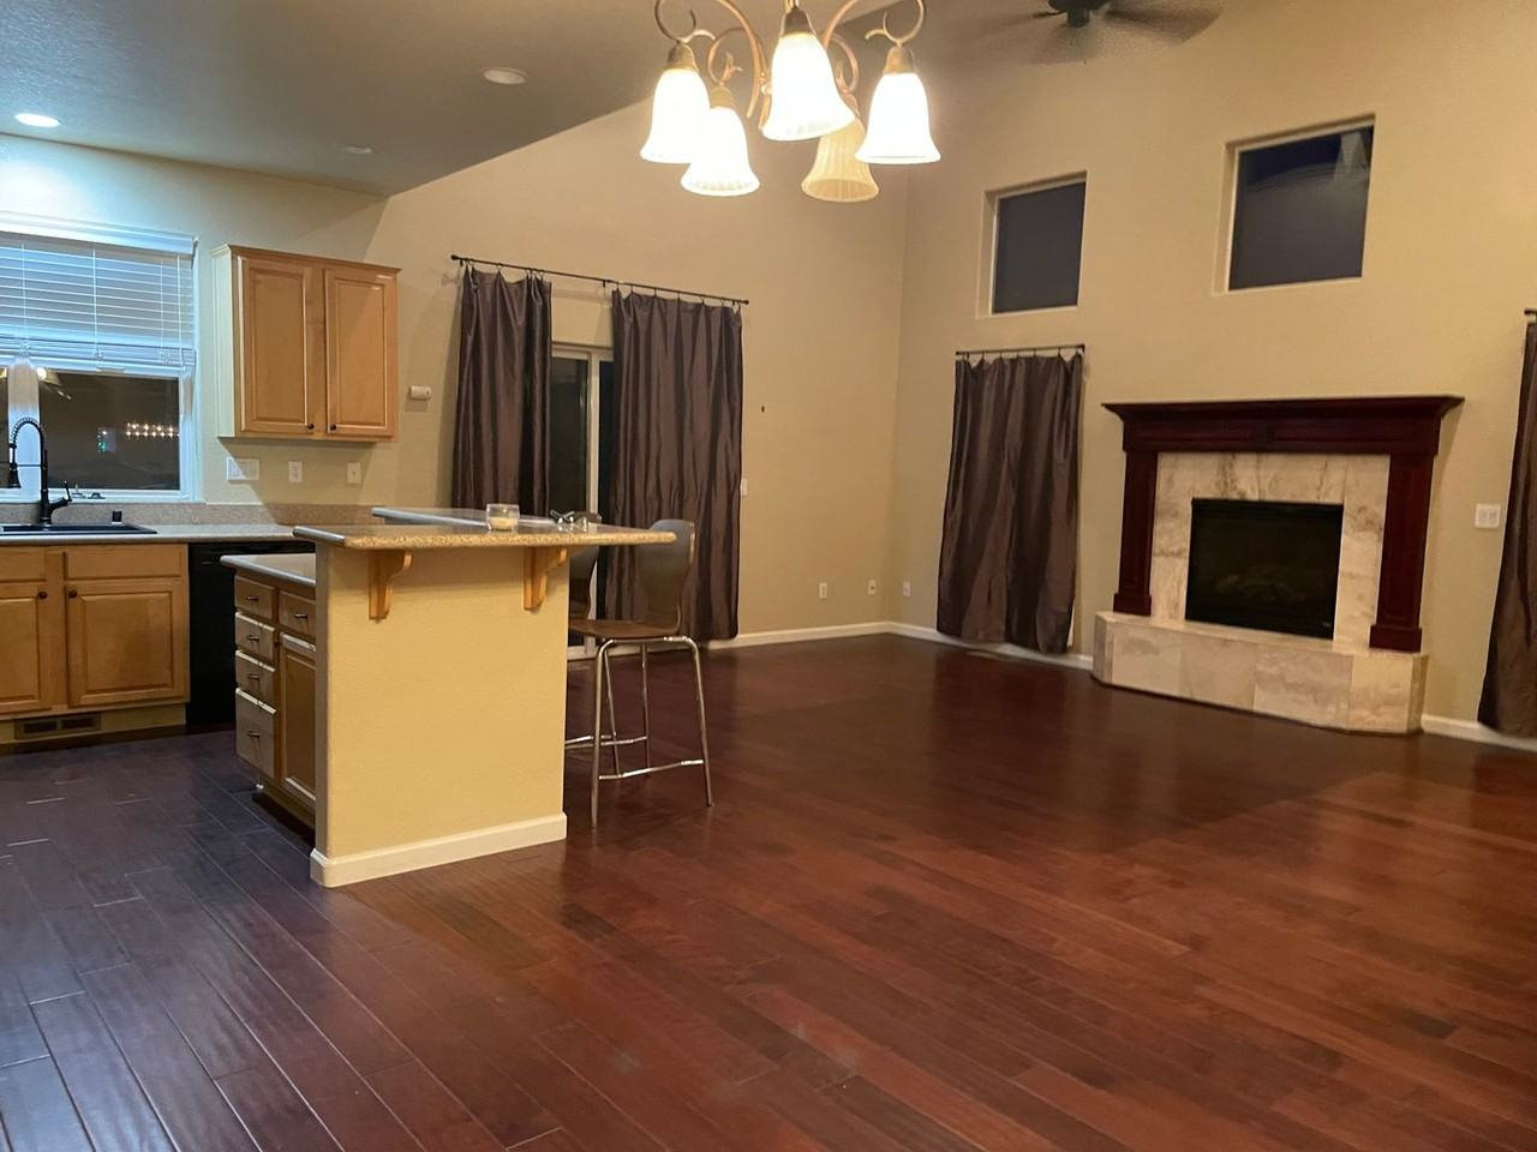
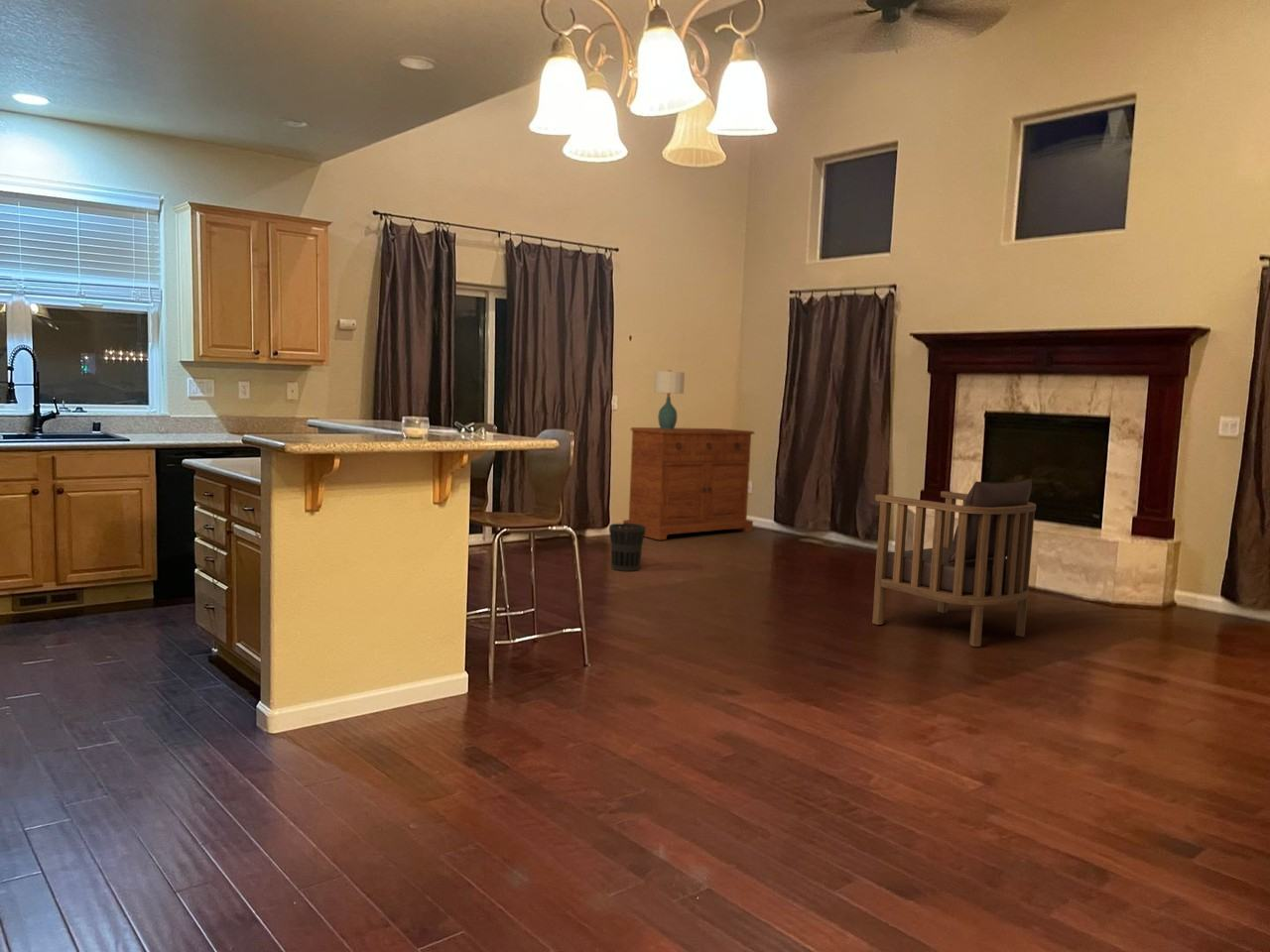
+ wastebasket (626, 546)
+ table lamp (668, 399)
+ armchair (958, 551)
+ sideboard (691, 480)
